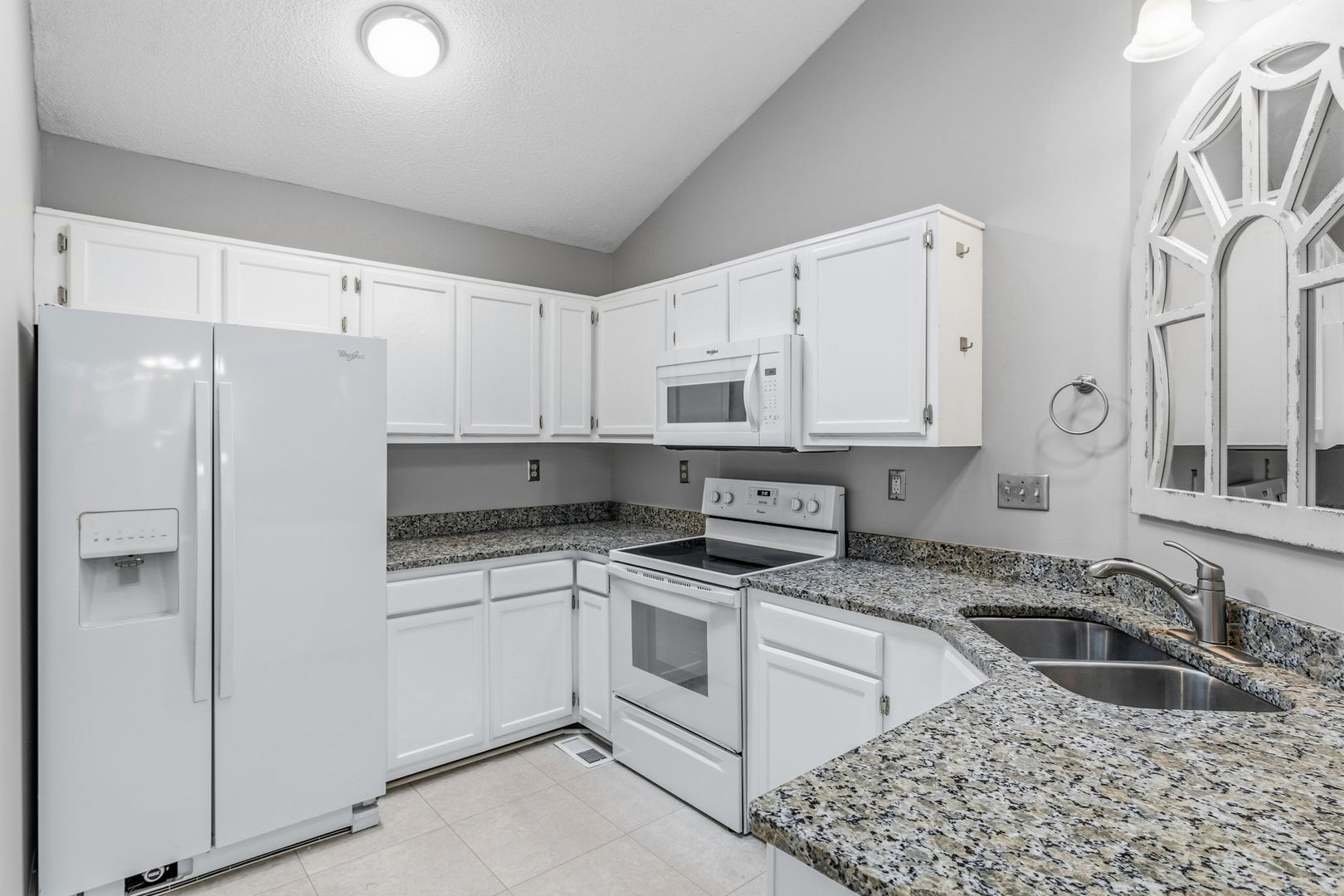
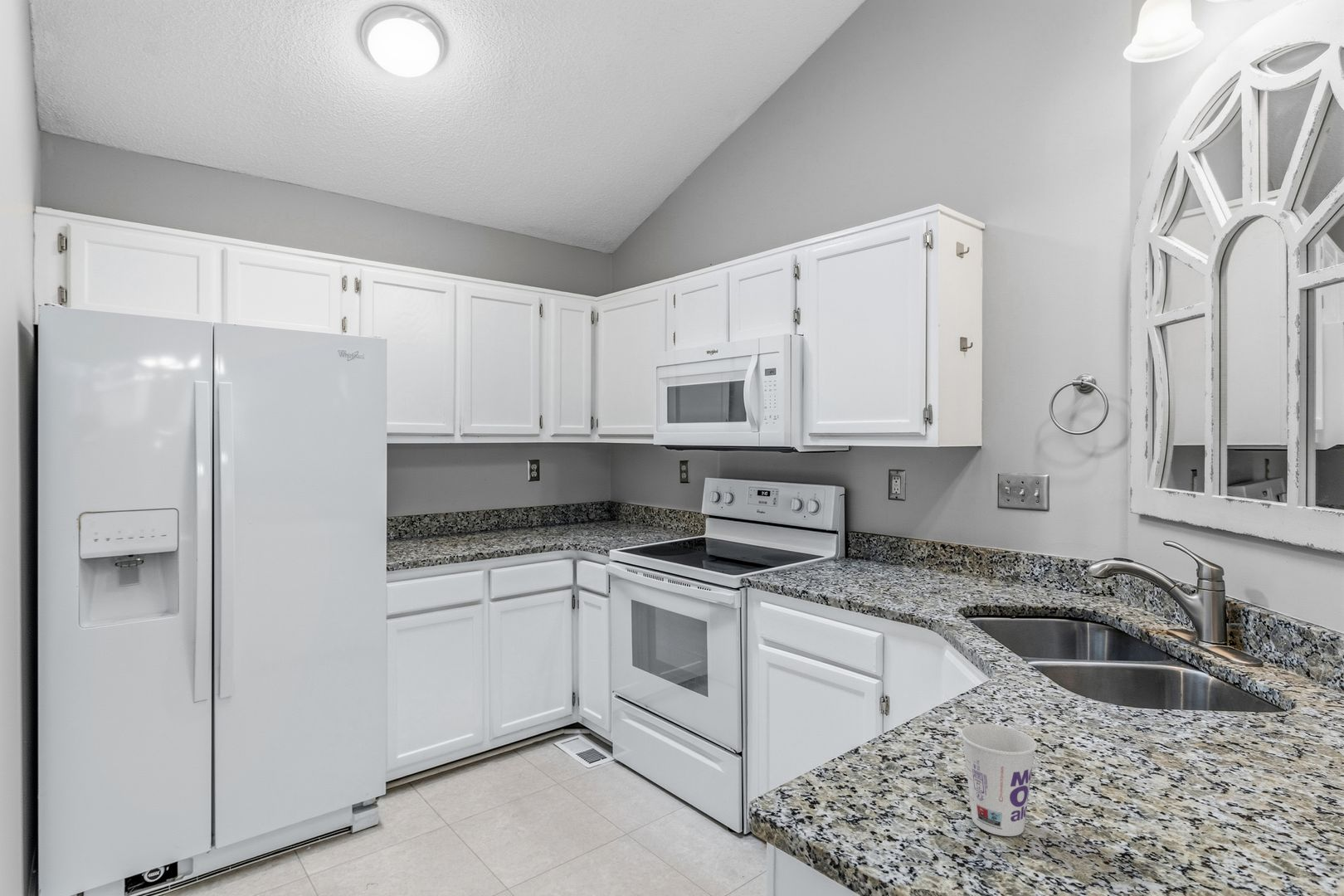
+ cup (997, 780)
